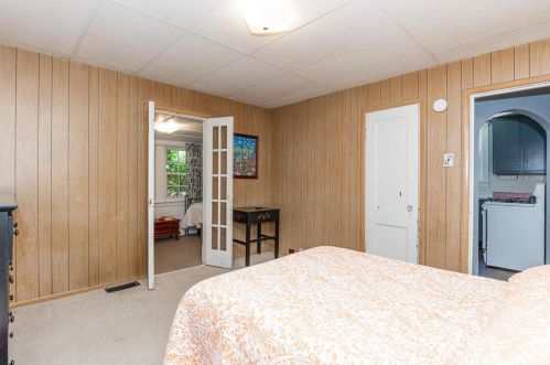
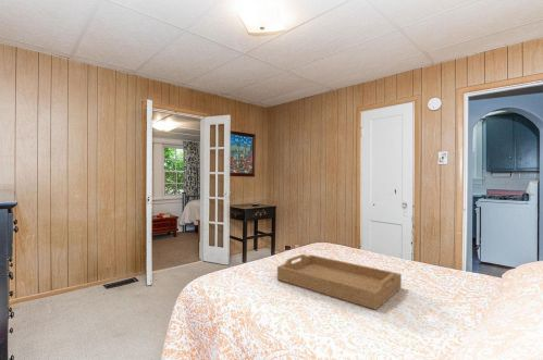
+ serving tray (336, 274)
